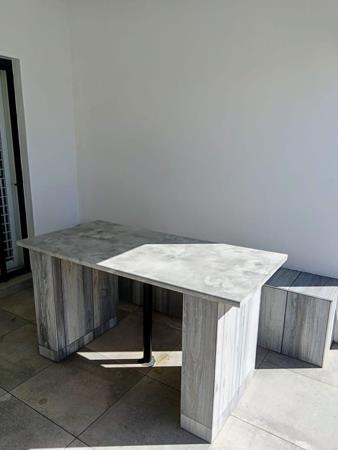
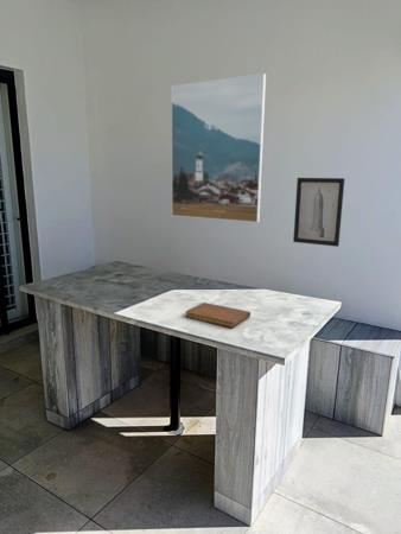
+ wall art (317, 211)
+ notebook (217, 313)
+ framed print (214, 152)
